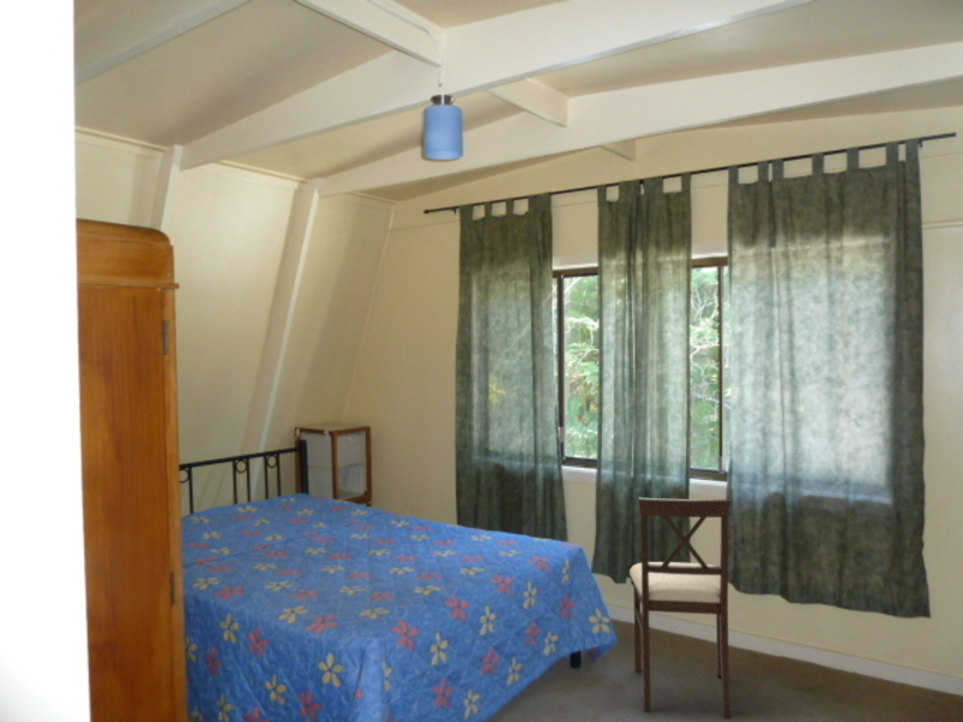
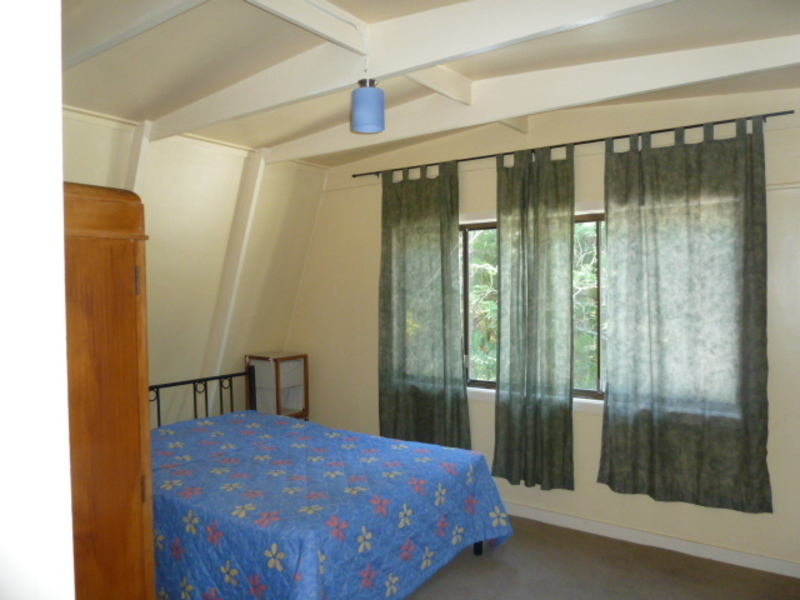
- chair (680, 590)
